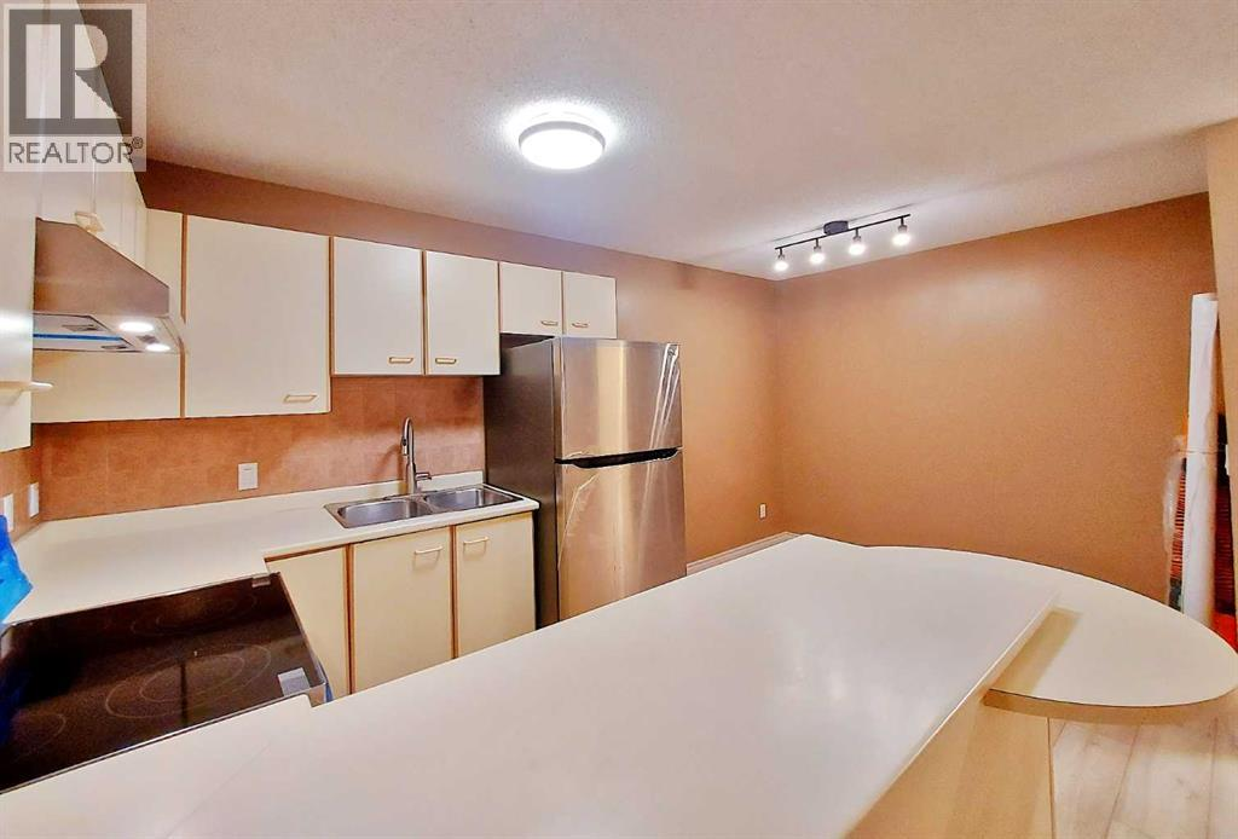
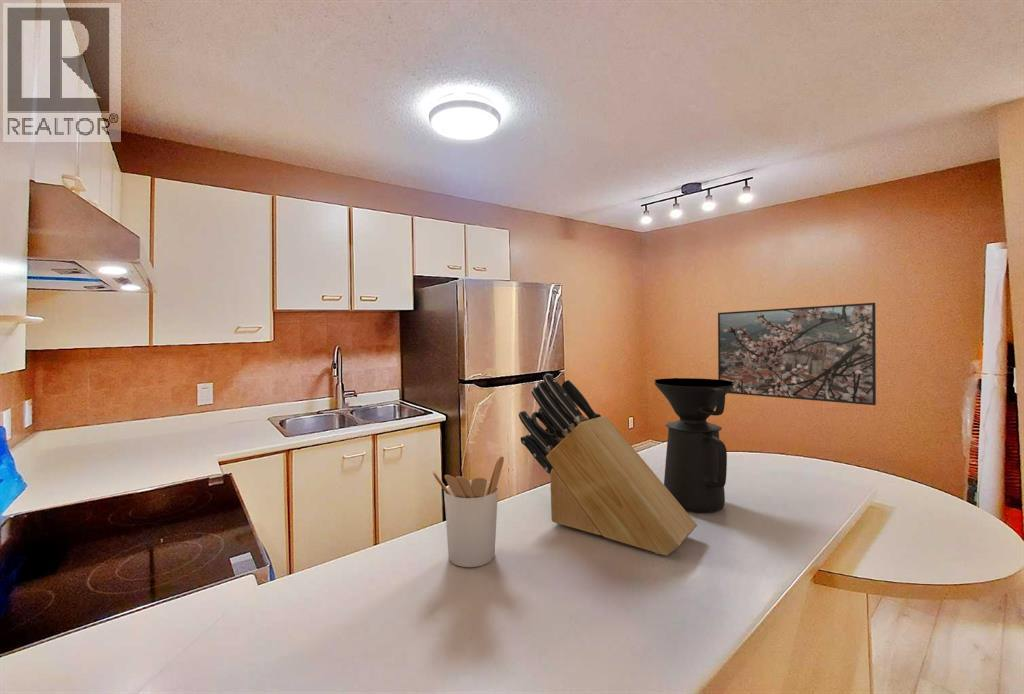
+ knife block (598, 450)
+ coffee maker (693, 441)
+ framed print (787, 353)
+ utensil holder (470, 511)
